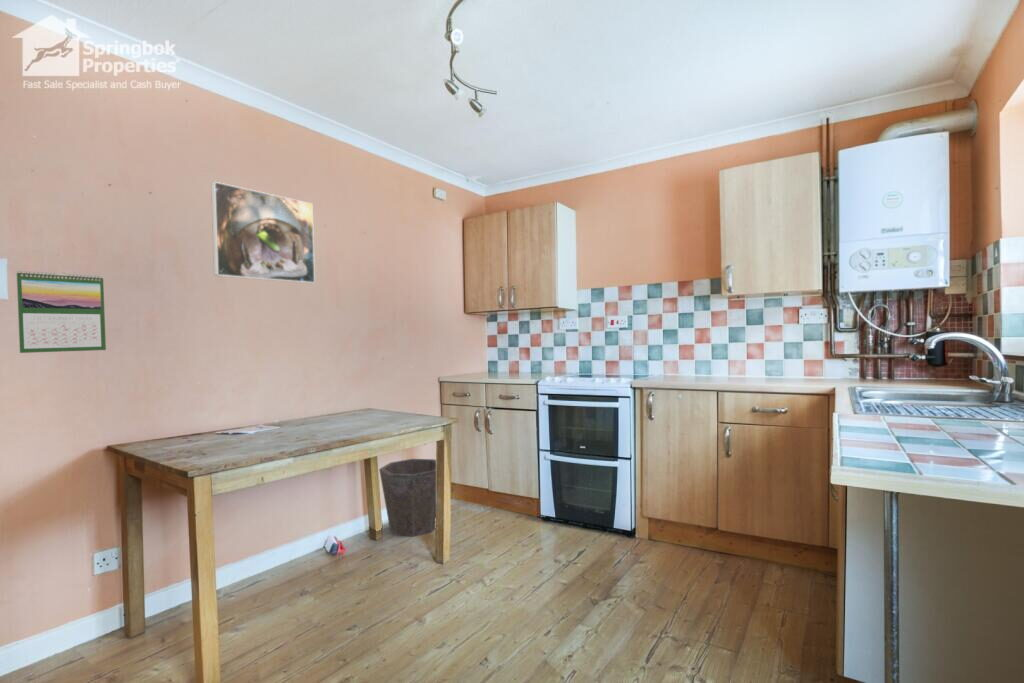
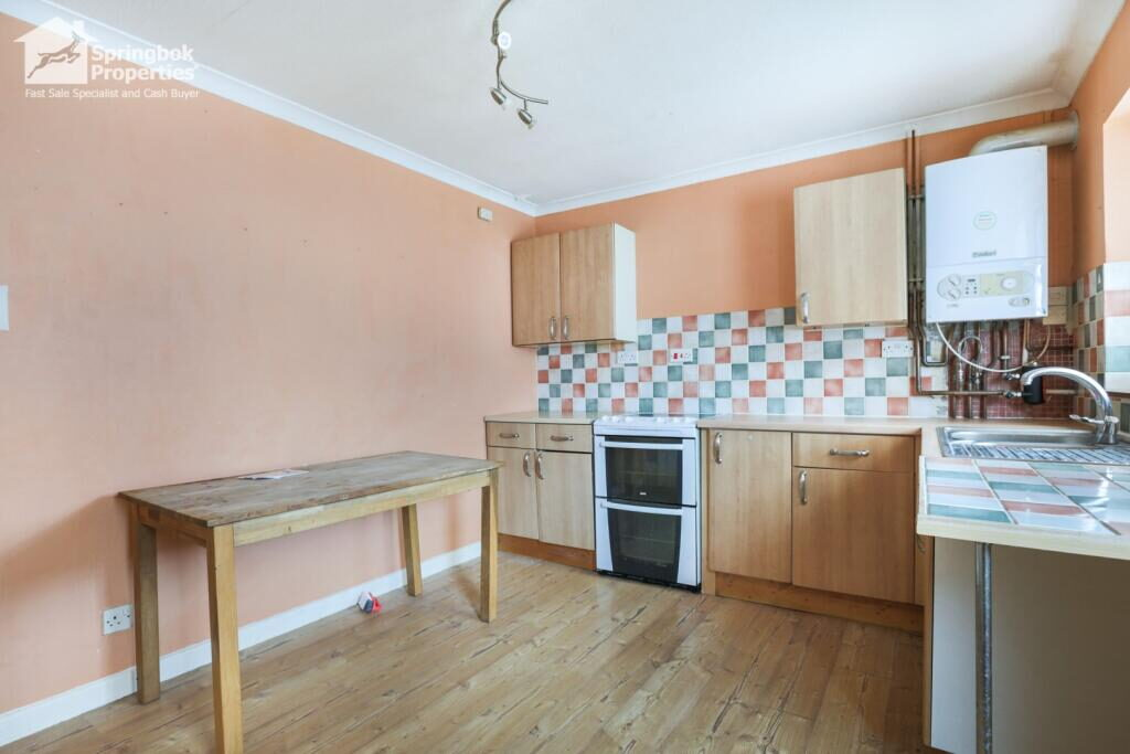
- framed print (267, 236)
- calendar (63, 311)
- waste bin (413, 496)
